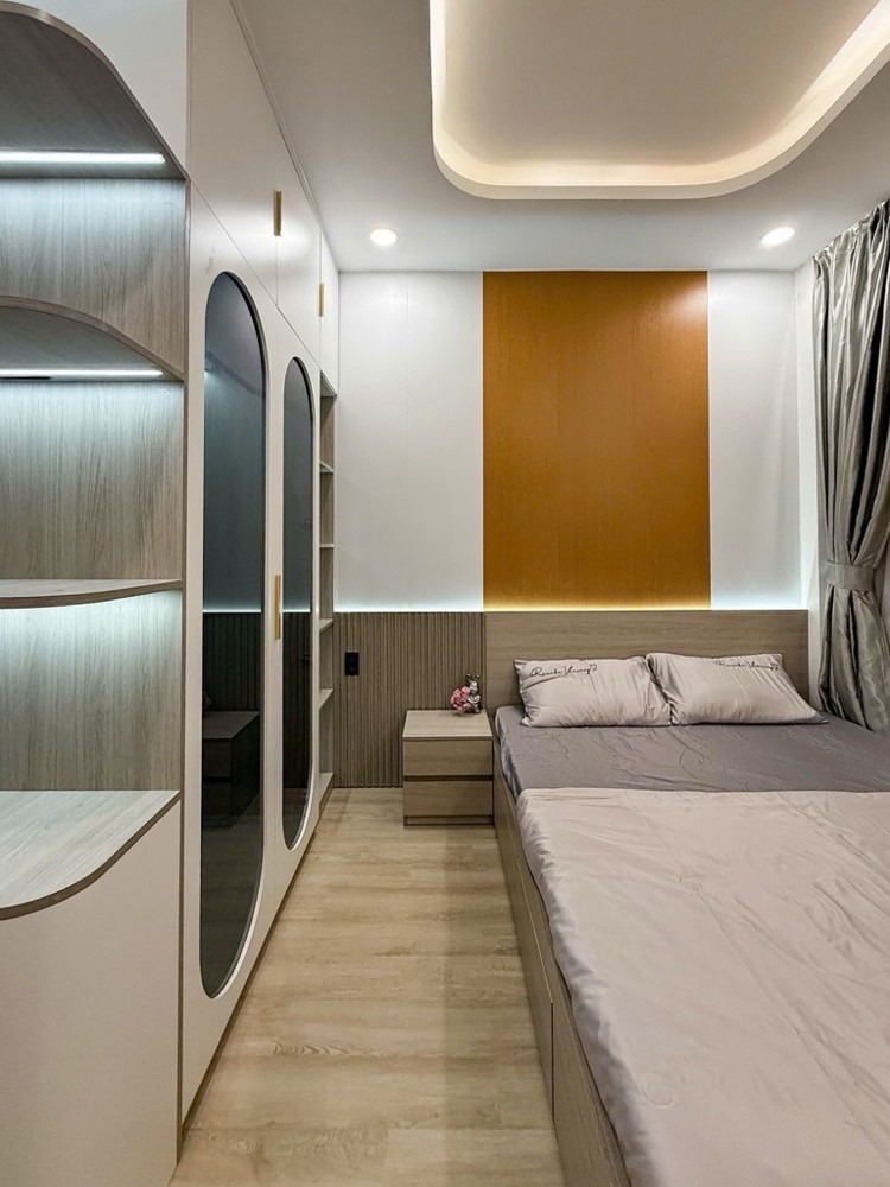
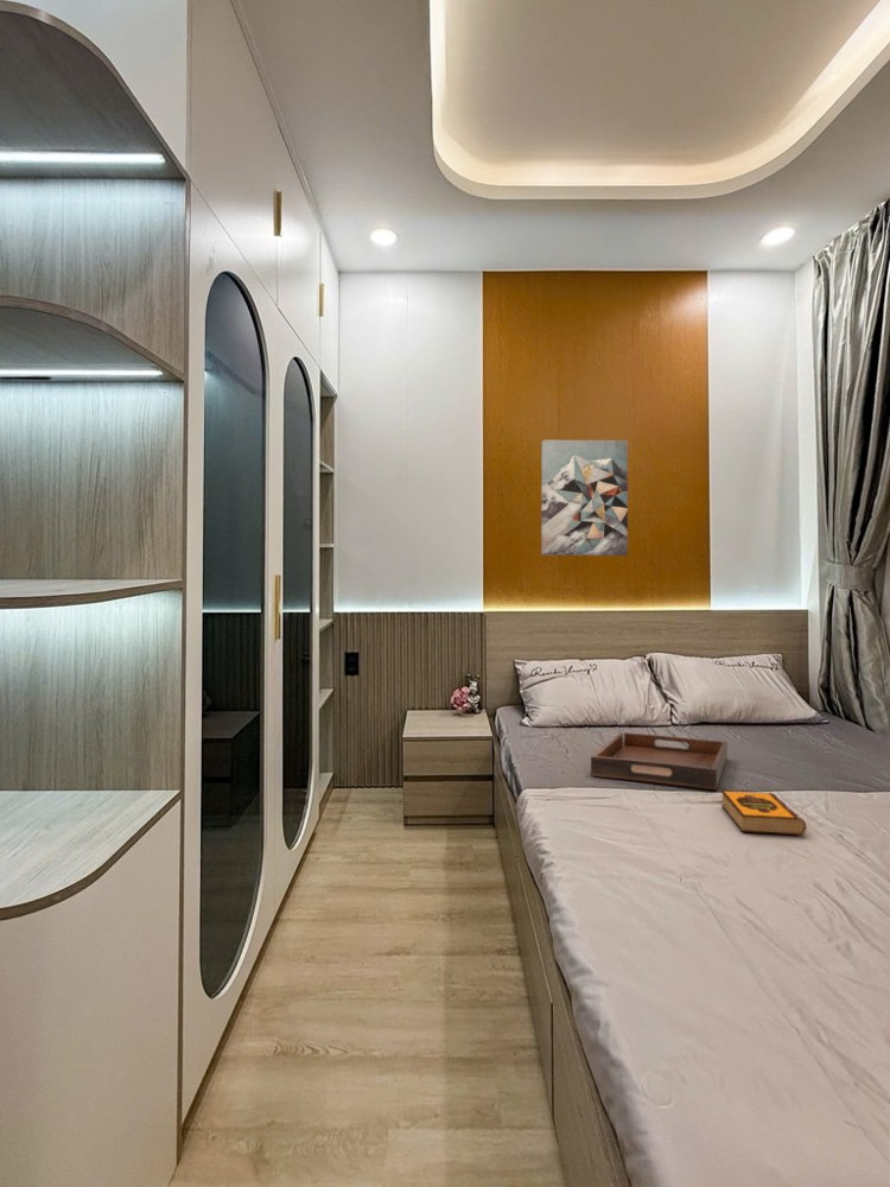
+ hardback book (761, 811)
+ serving tray (662, 757)
+ wall art (584, 497)
